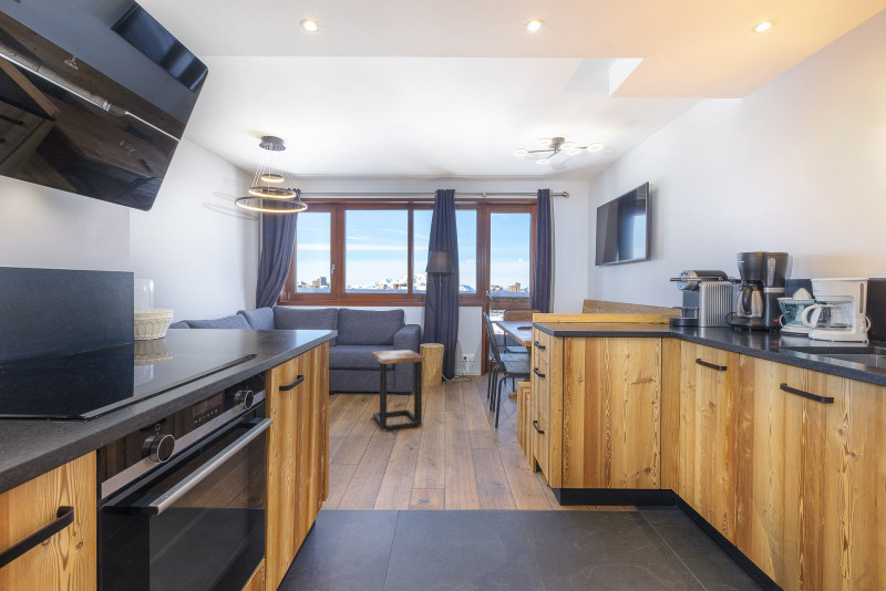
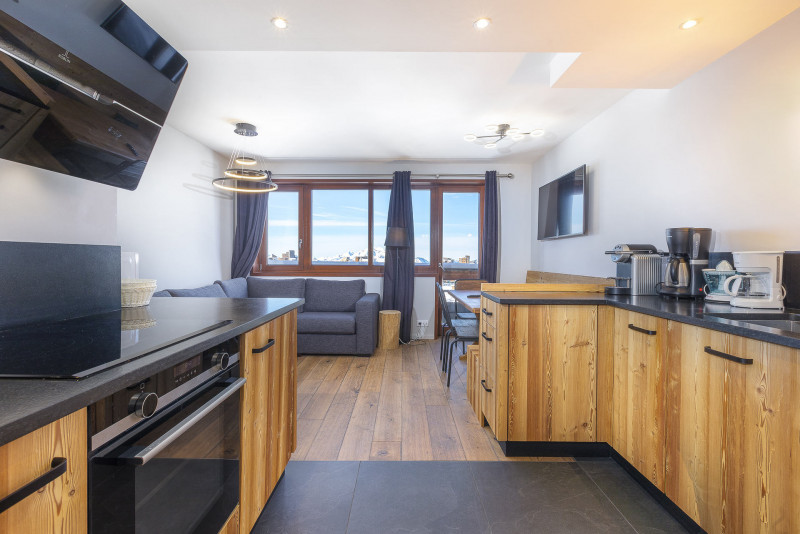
- side table (385, 387)
